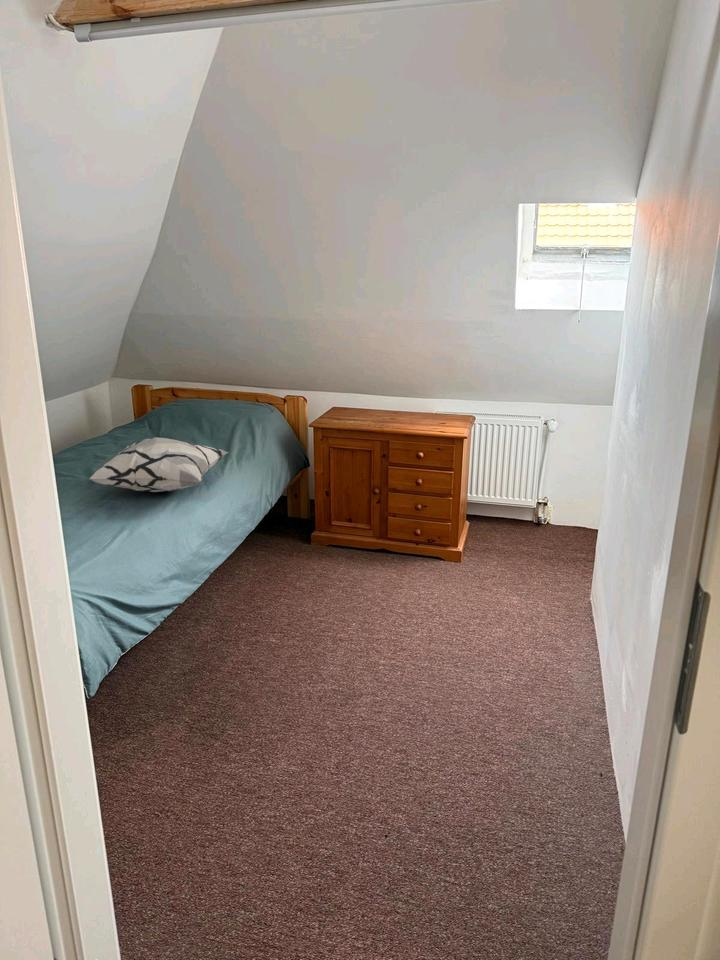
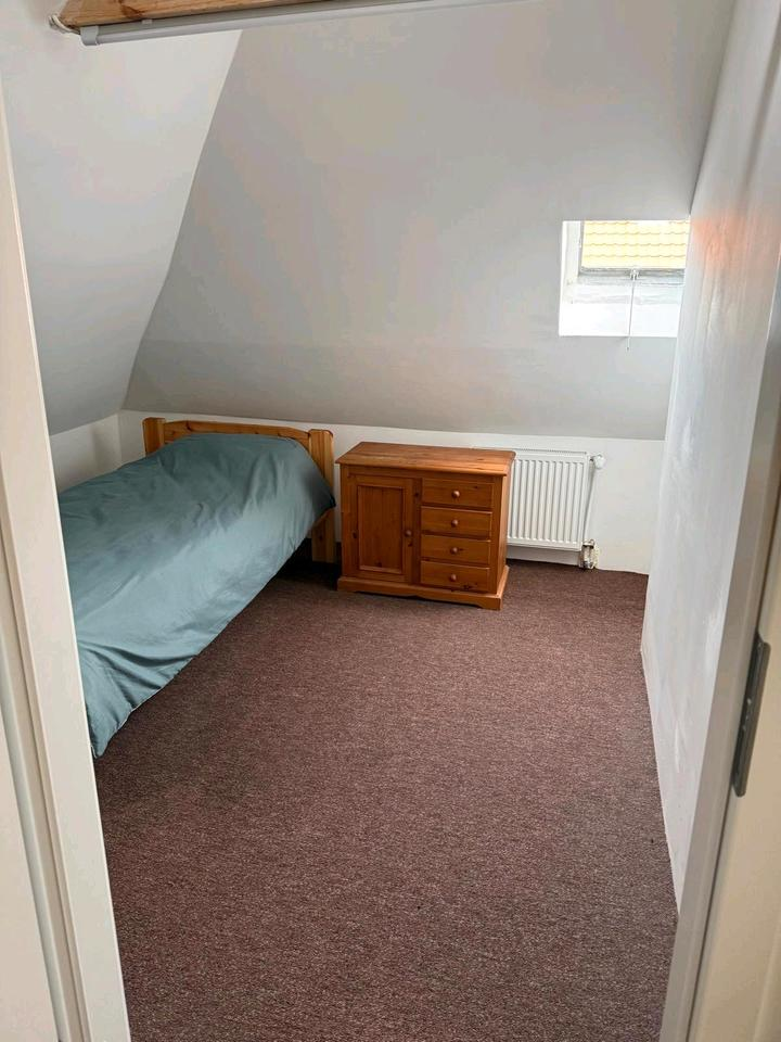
- decorative pillow (162, 464)
